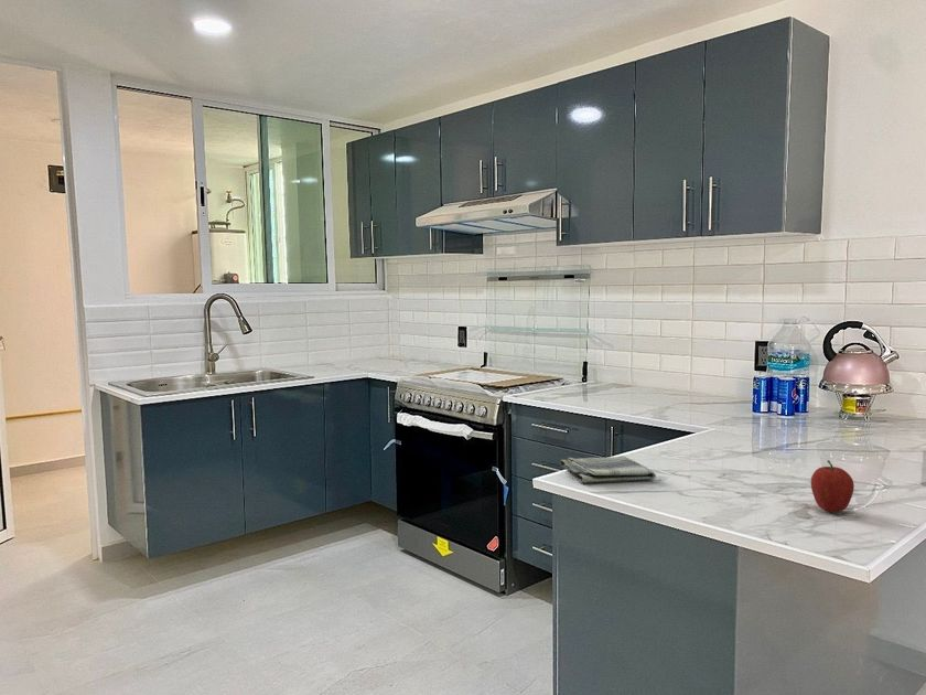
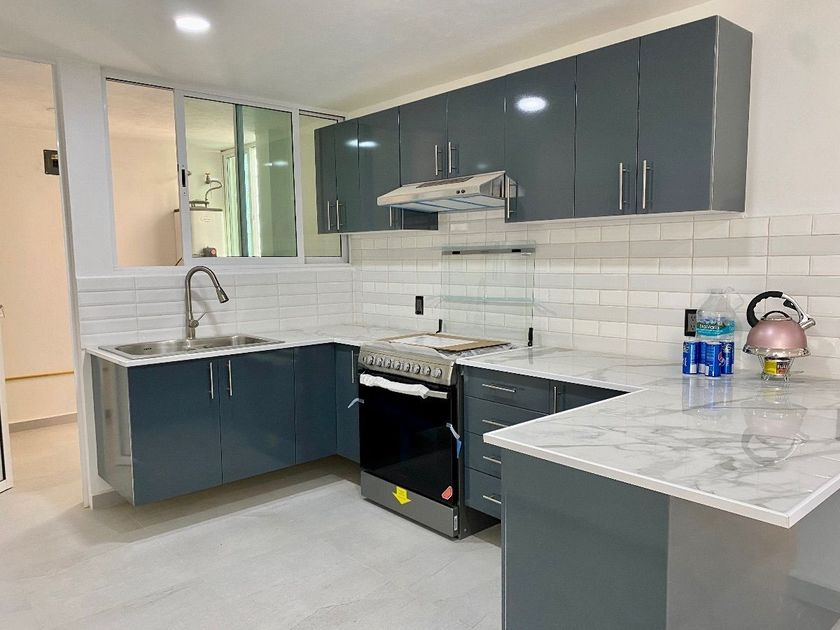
- dish towel (604, 466)
- fruit (831, 485)
